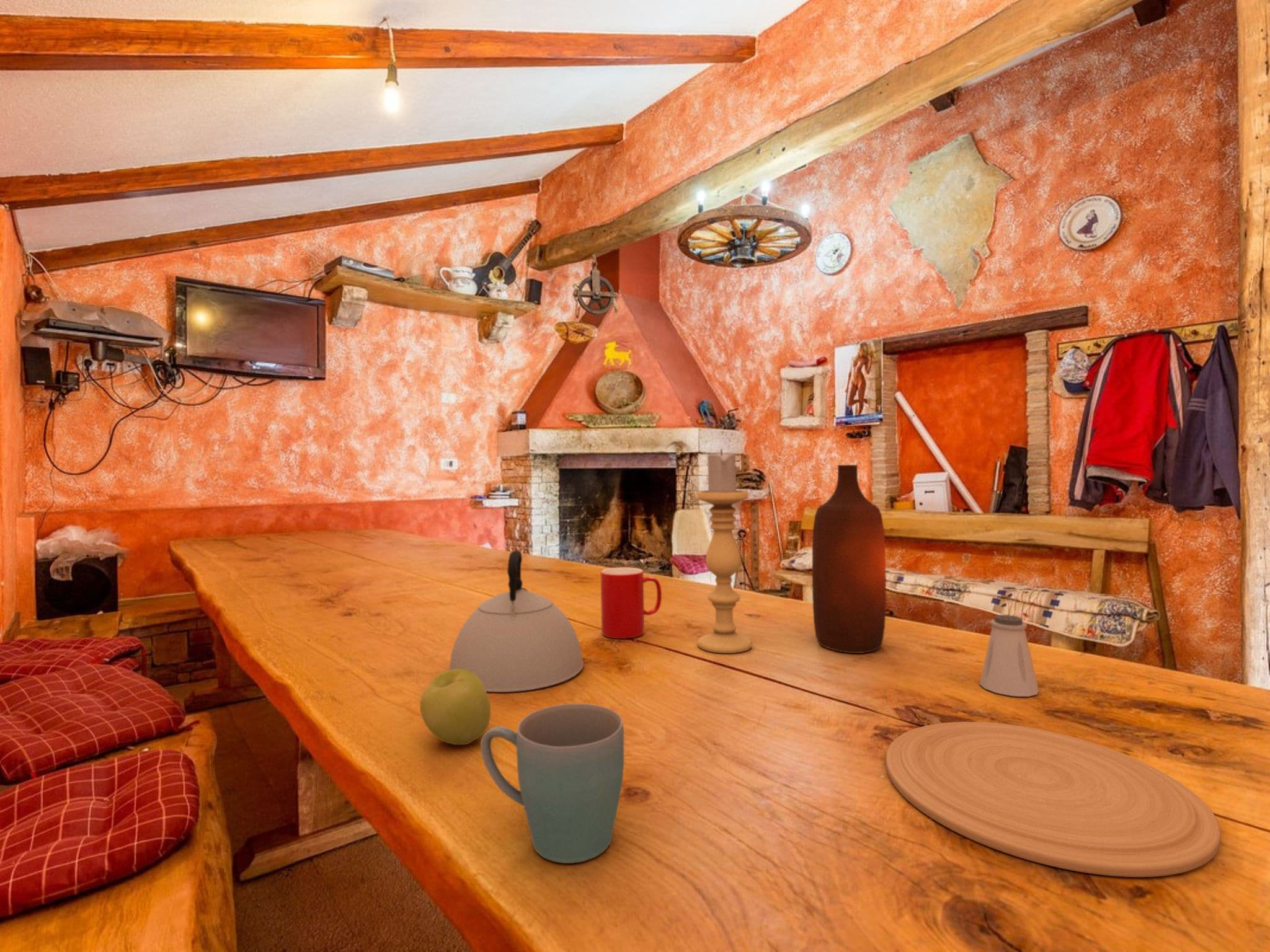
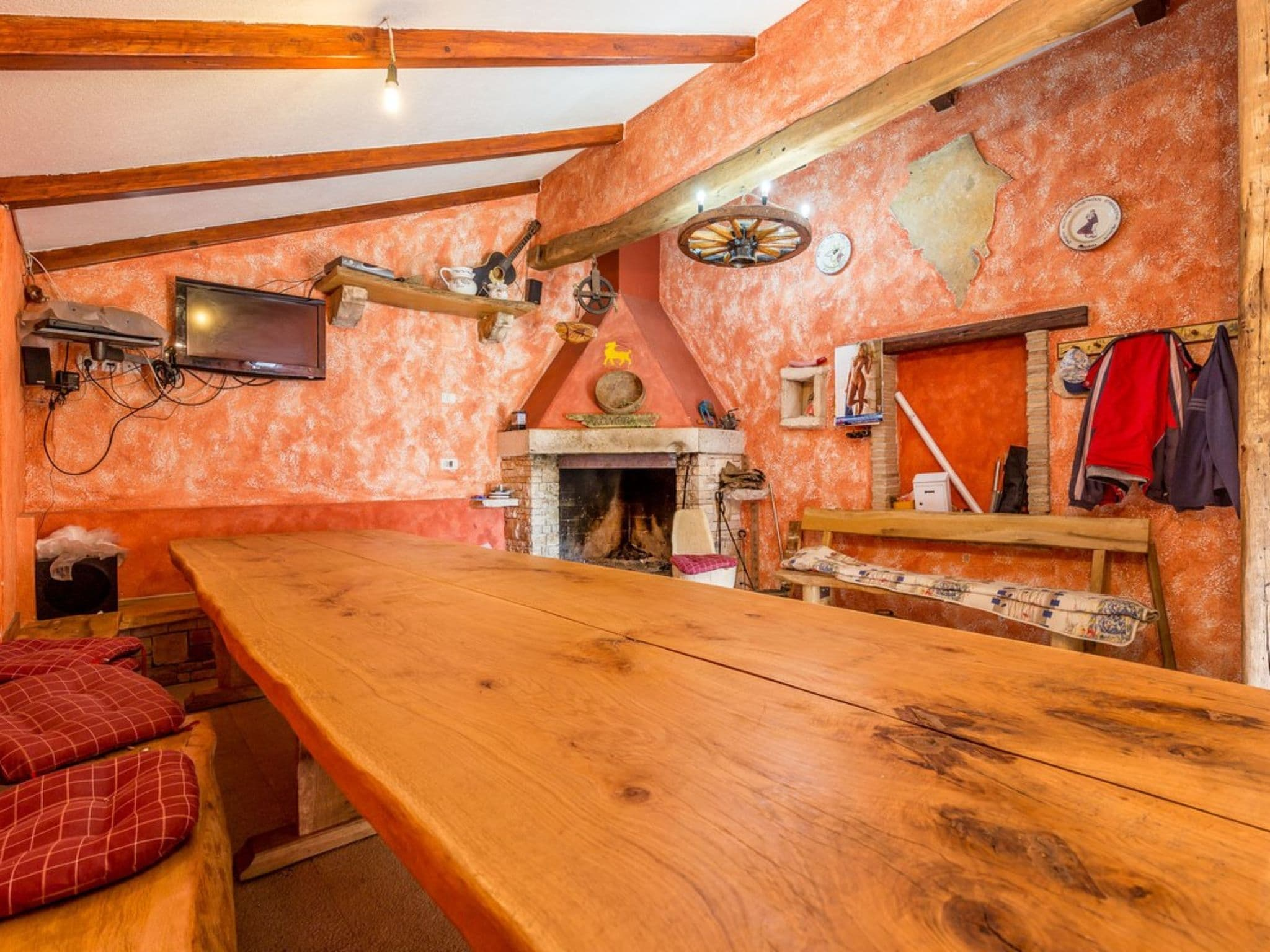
- cup (631, 601)
- mug (551, 779)
- saltshaker (1008, 652)
- bottle (848, 555)
- apple (456, 706)
- plate (1033, 780)
- kettle (516, 609)
- candle holder (723, 547)
